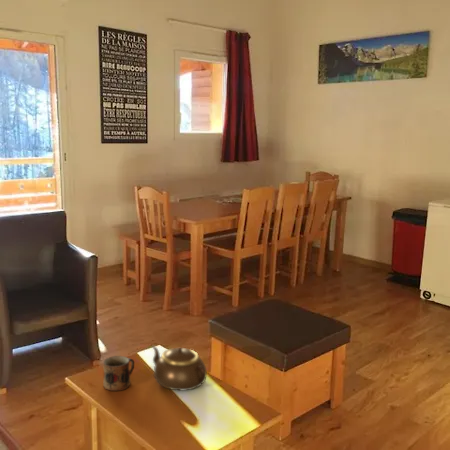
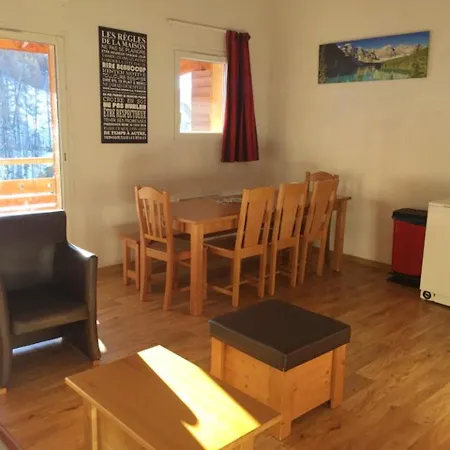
- teapot (178, 364)
- mug (118, 371)
